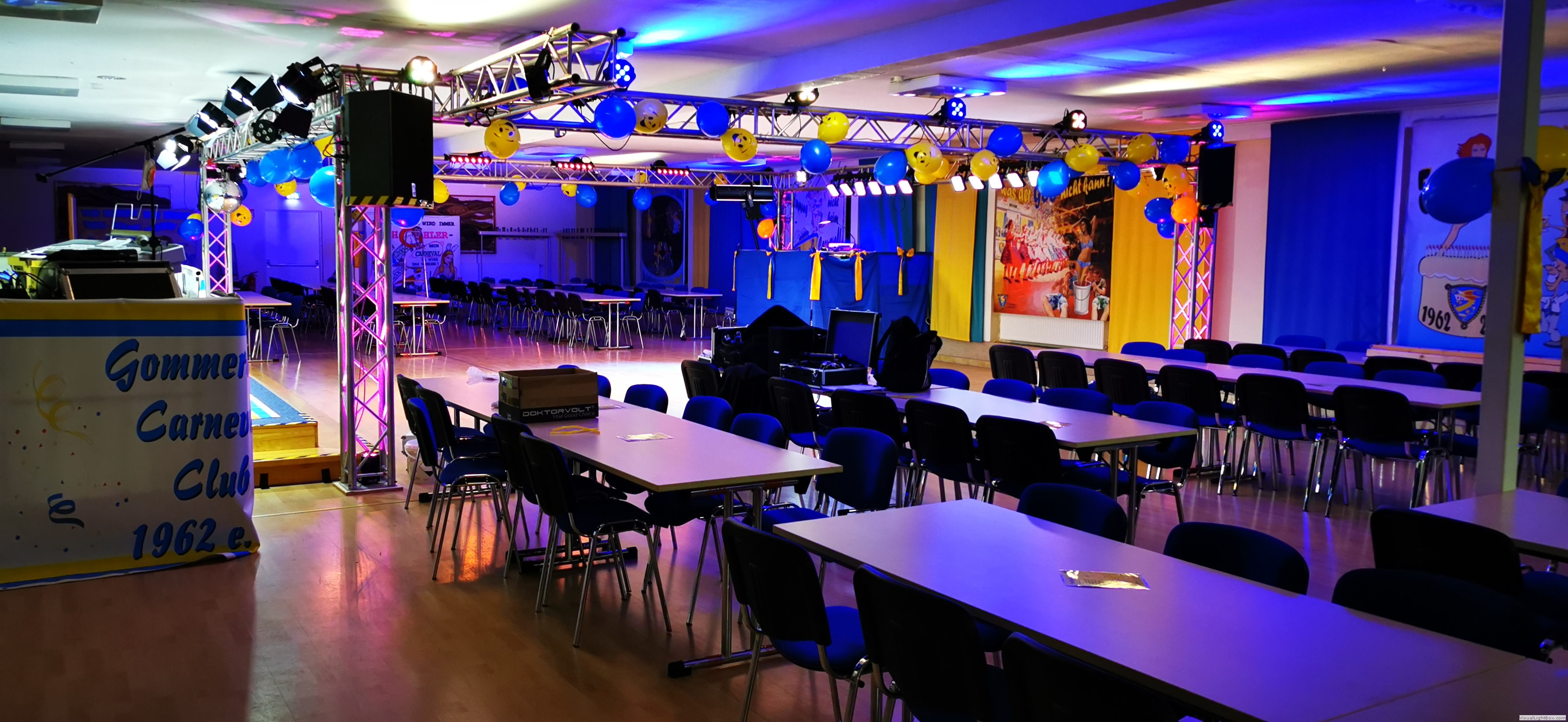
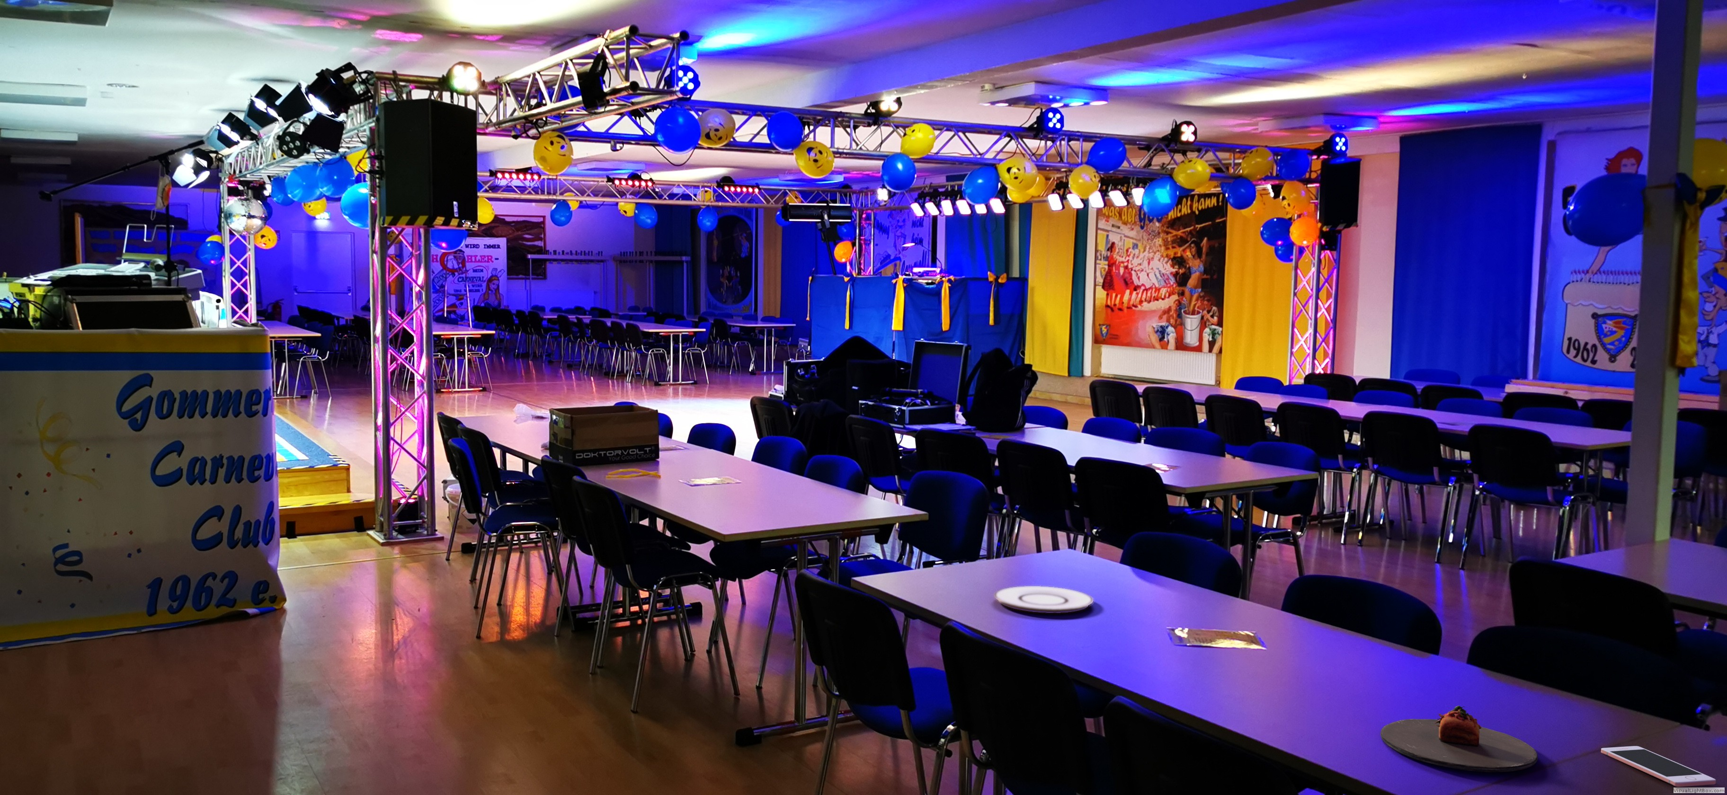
+ plate (1043, 600)
+ cell phone (1657, 765)
+ plate (1457, 727)
